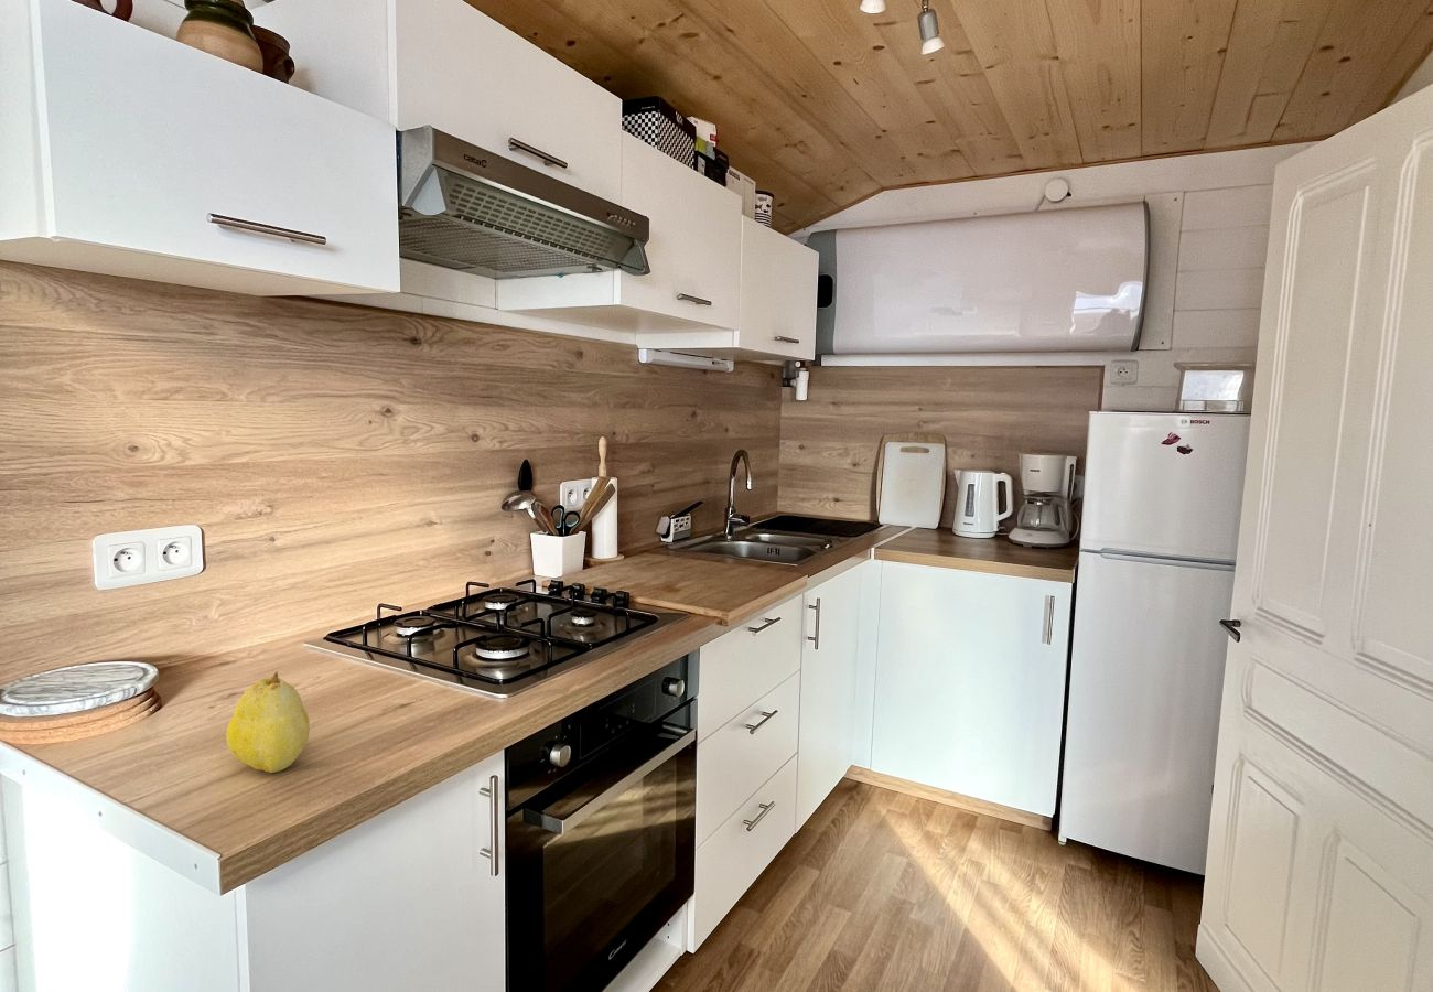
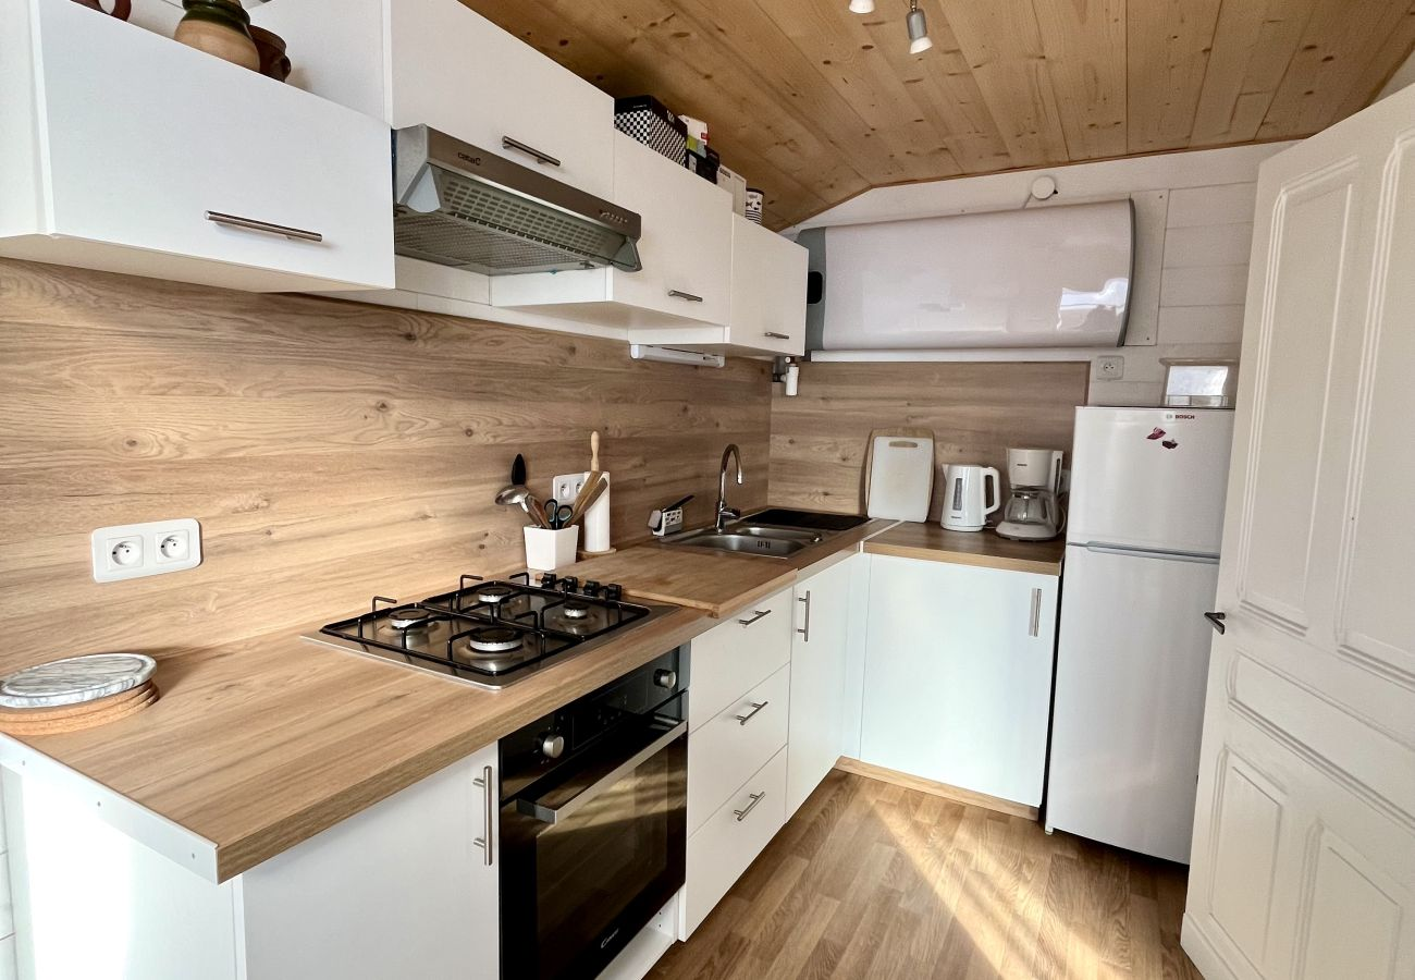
- fruit (268, 719)
